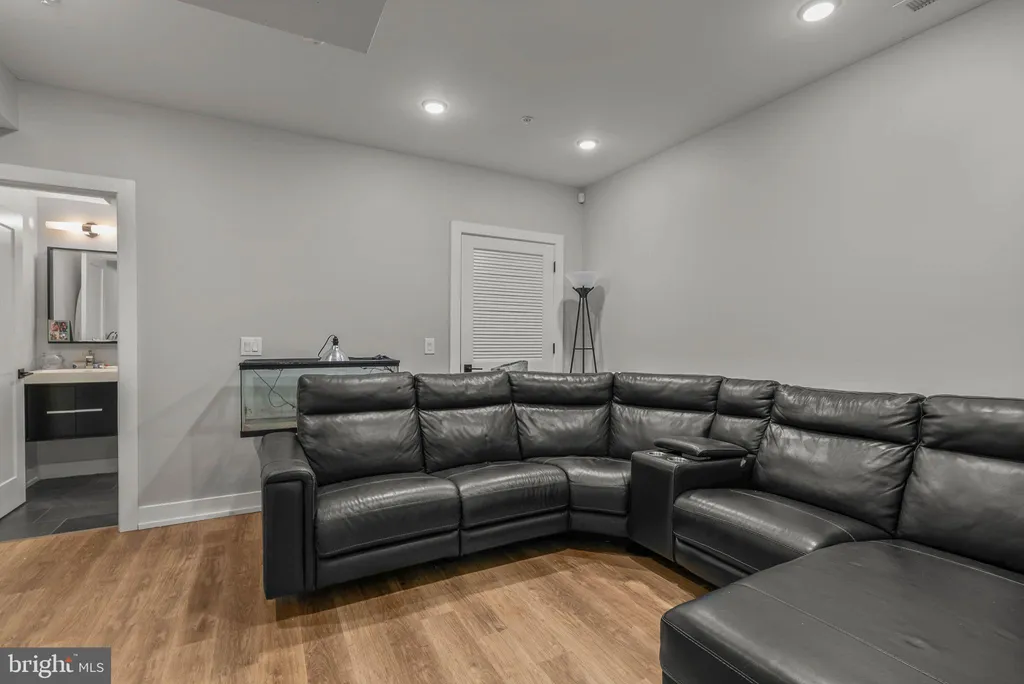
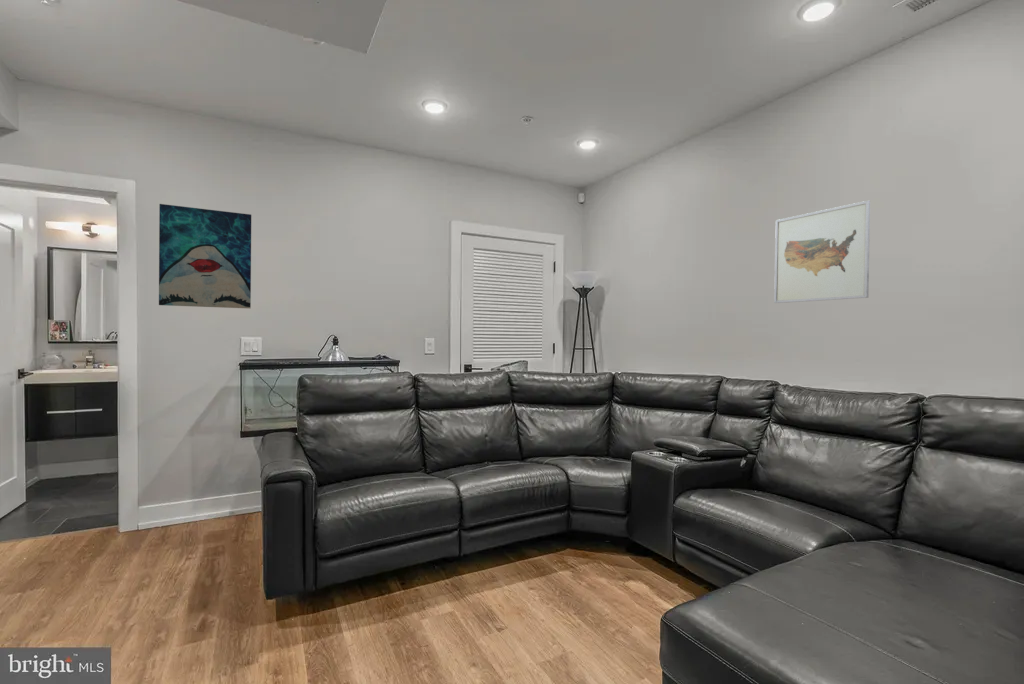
+ wall art (818, 255)
+ wall art (207, 258)
